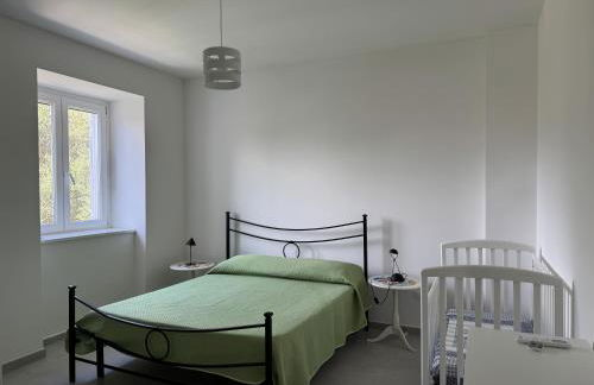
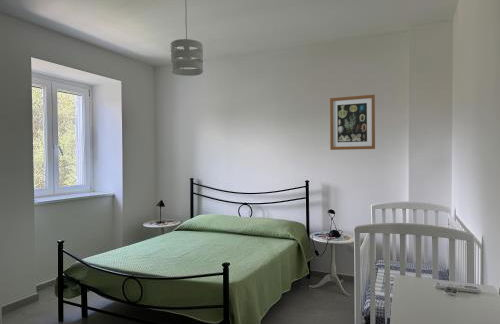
+ wall art (351, 123)
